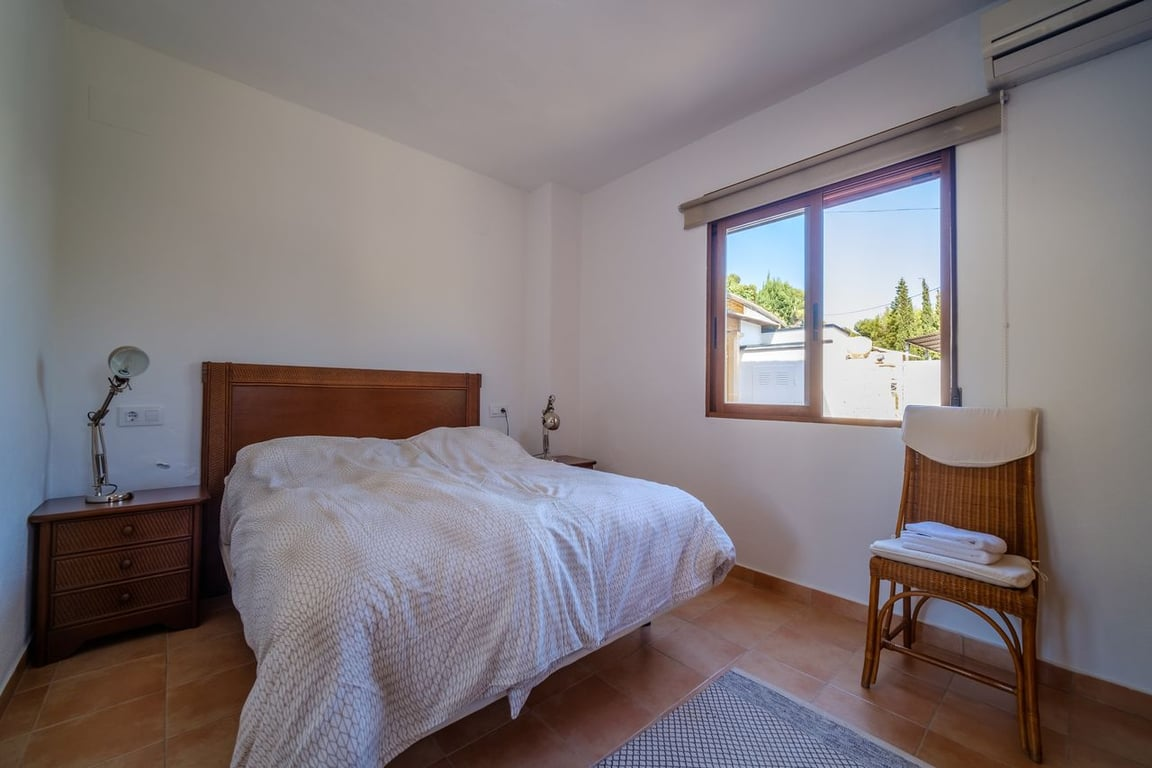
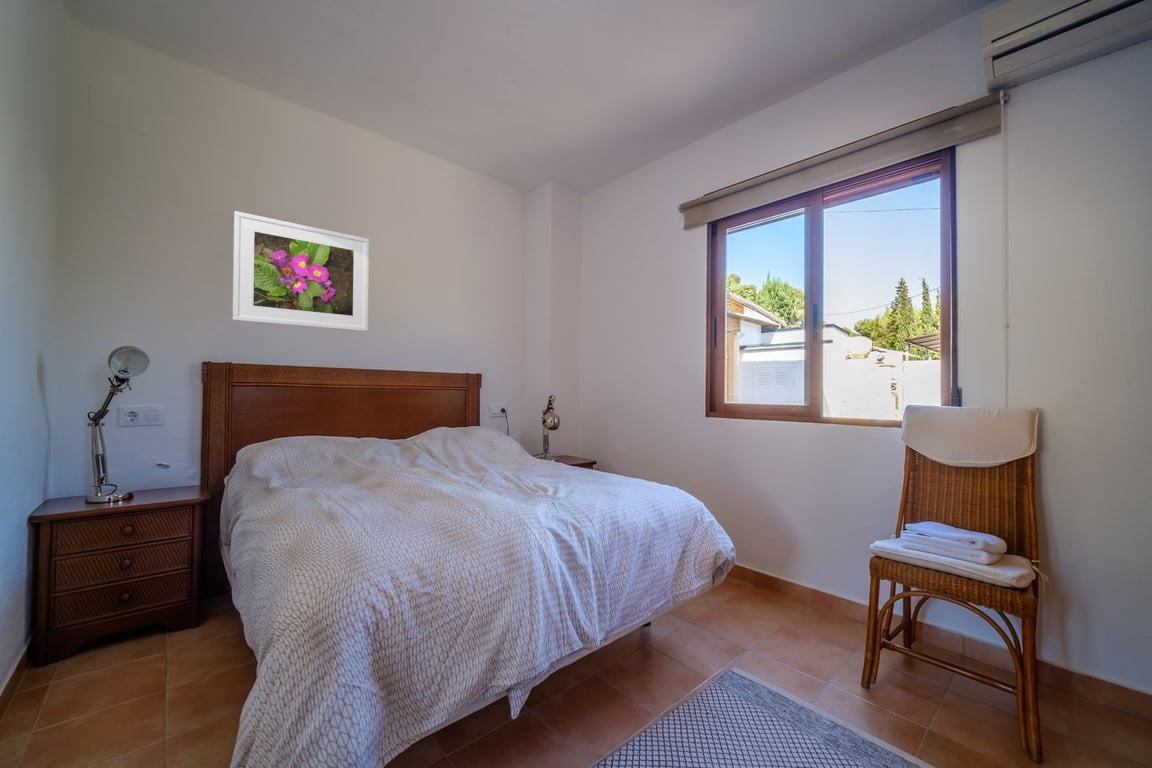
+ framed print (306, 276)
